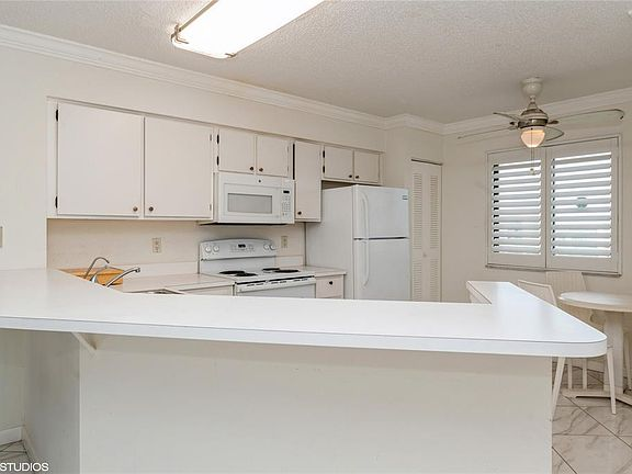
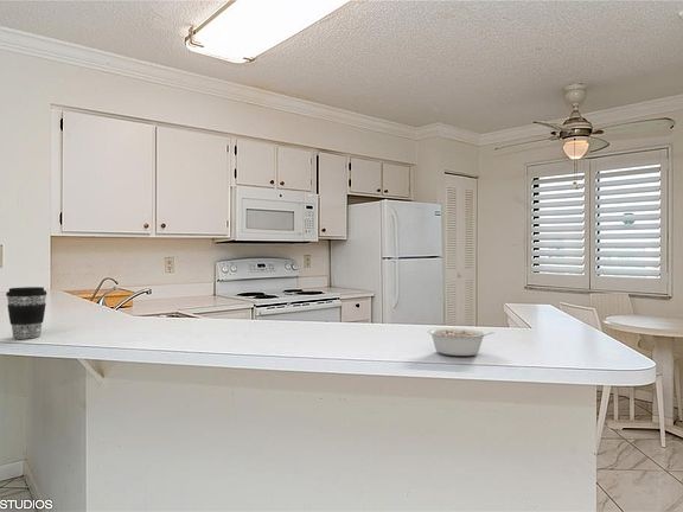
+ legume (459, 340)
+ coffee cup (26, 312)
